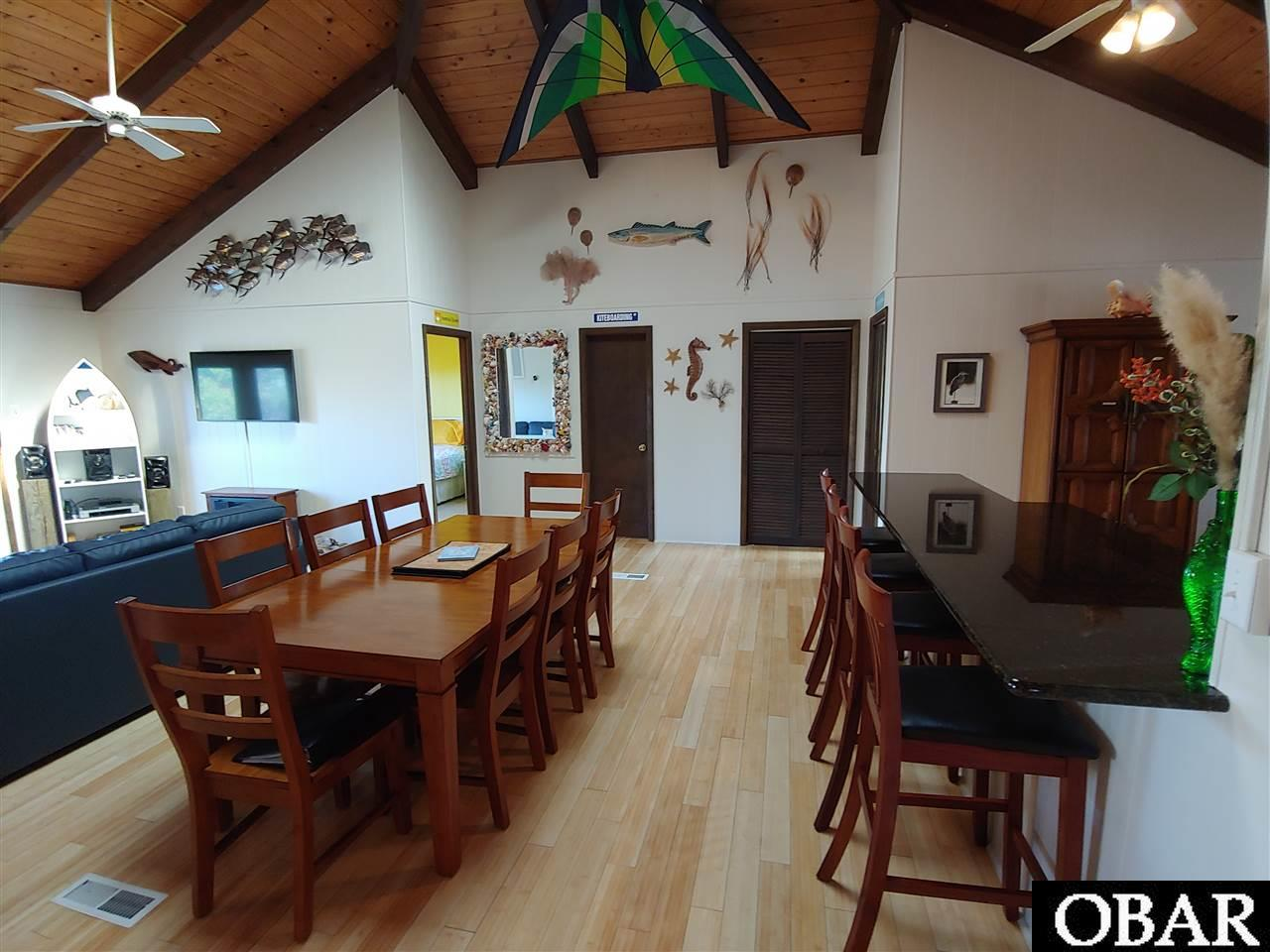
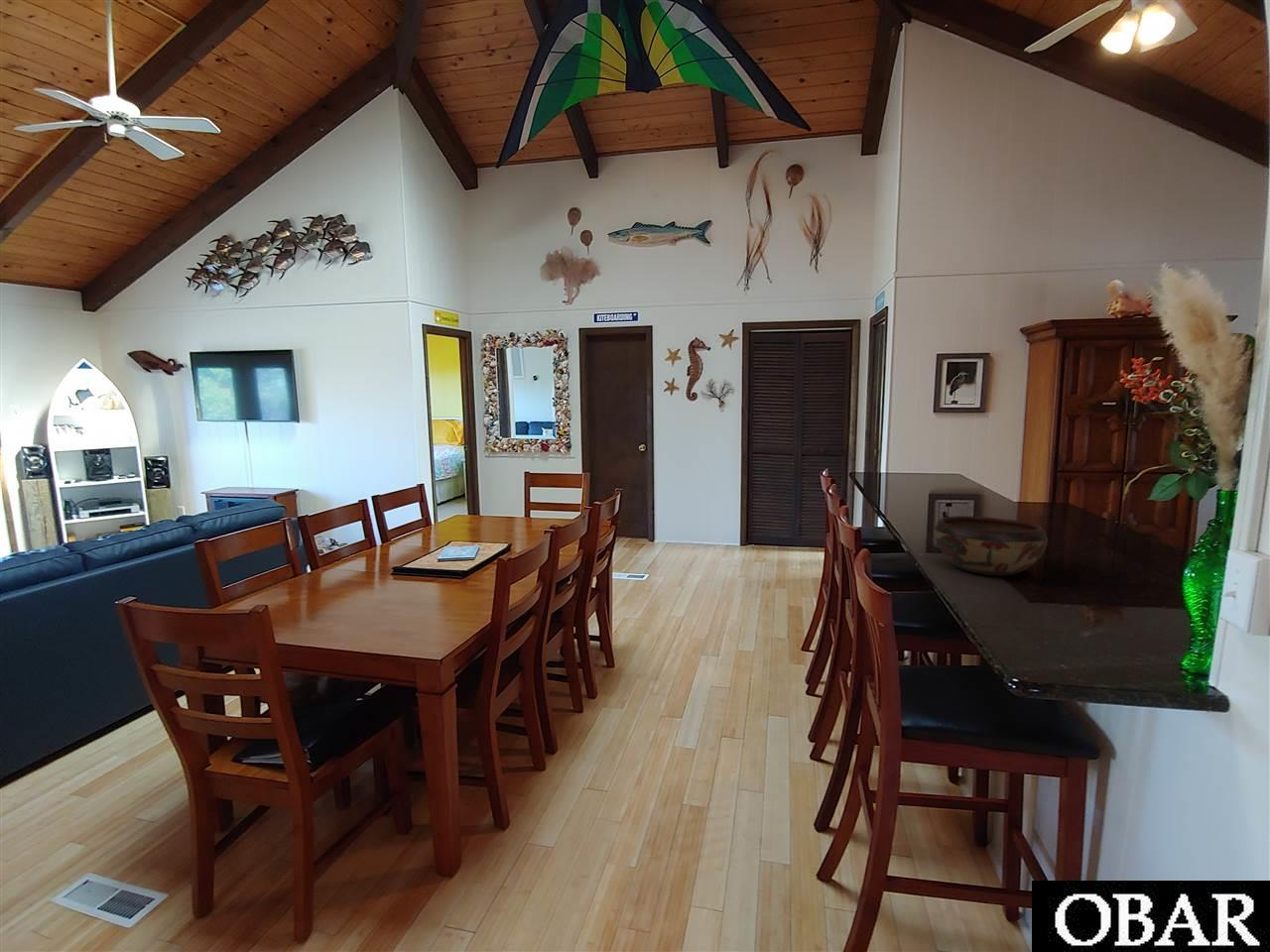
+ decorative bowl (987, 545)
